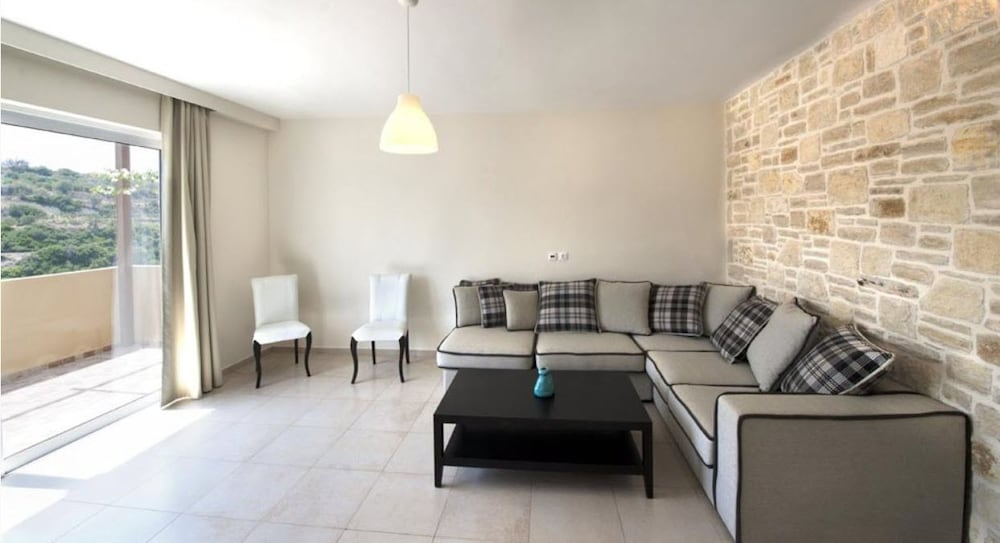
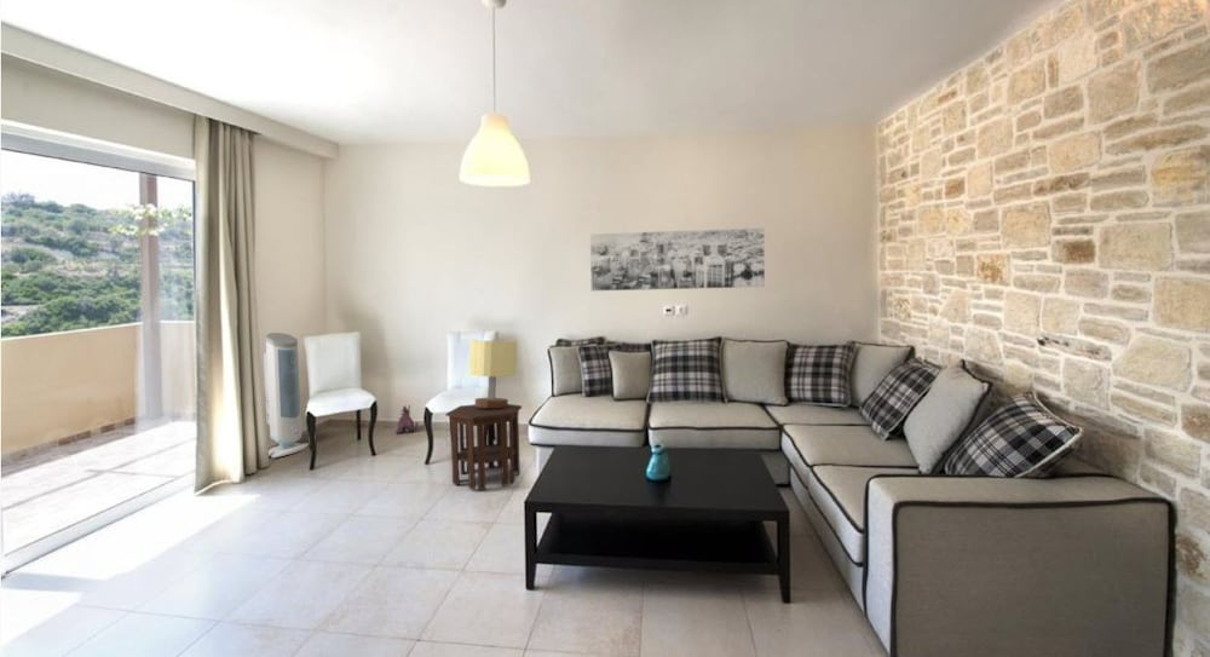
+ side table (485, 445)
+ table lamp (490, 374)
+ plush toy (408, 419)
+ wall art (675, 260)
+ air purifier (283, 391)
